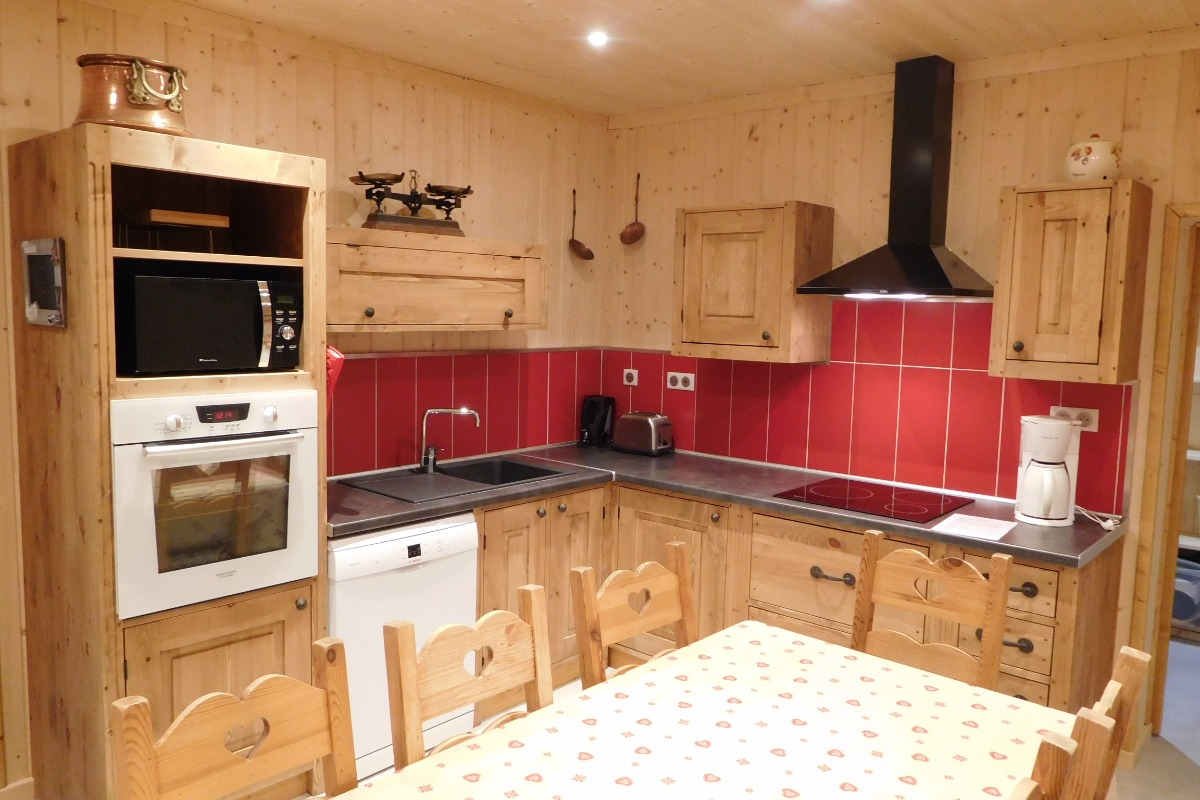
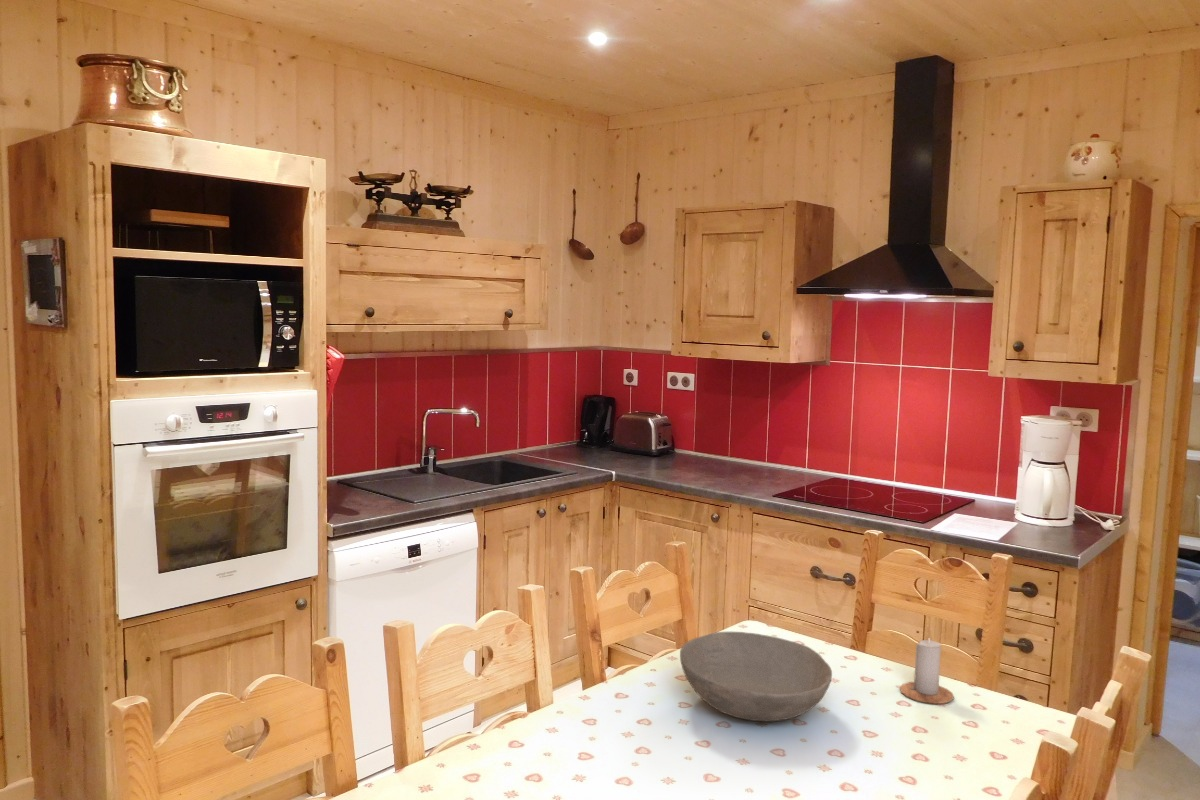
+ candle (928, 657)
+ bowl (753, 682)
